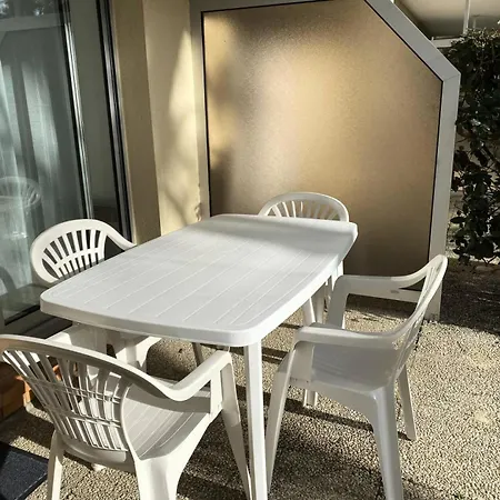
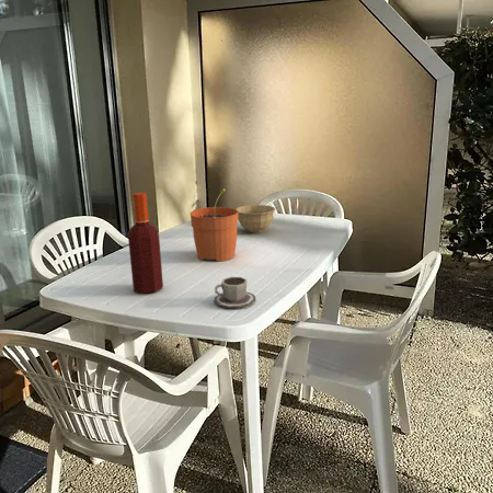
+ bowl (255, 219)
+ plant pot (215, 222)
+ cup (234, 290)
+ bottle (144, 242)
